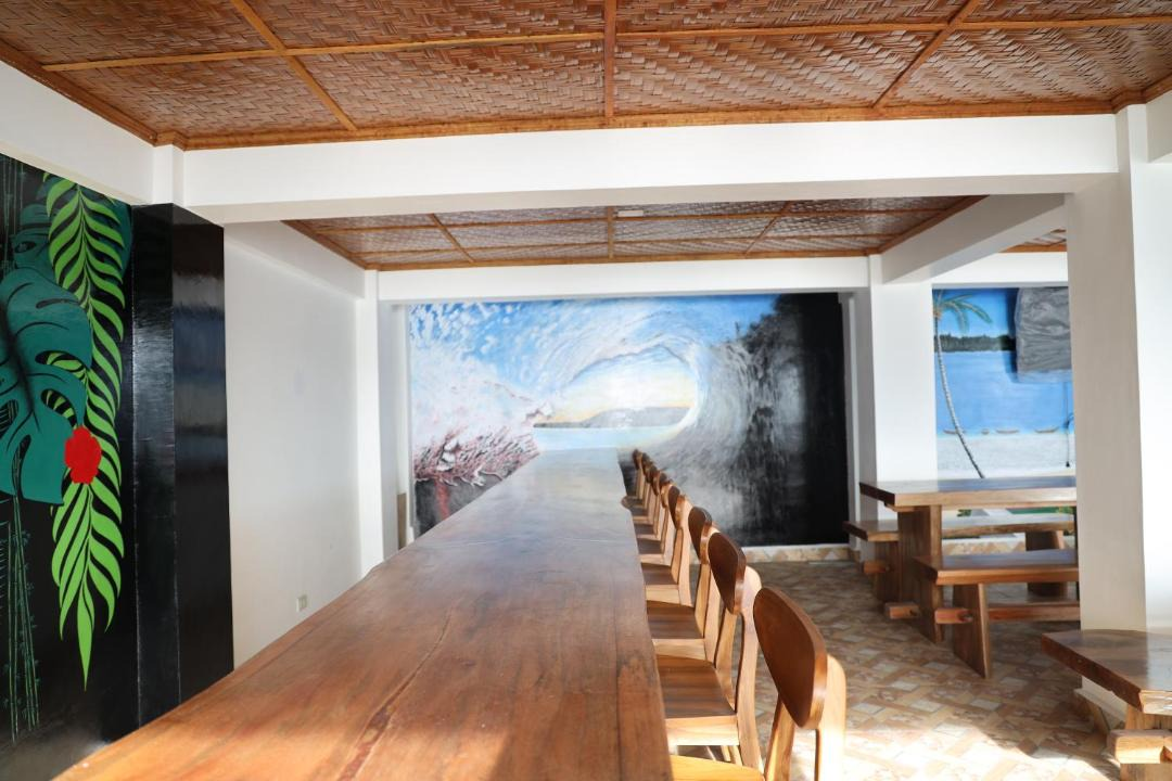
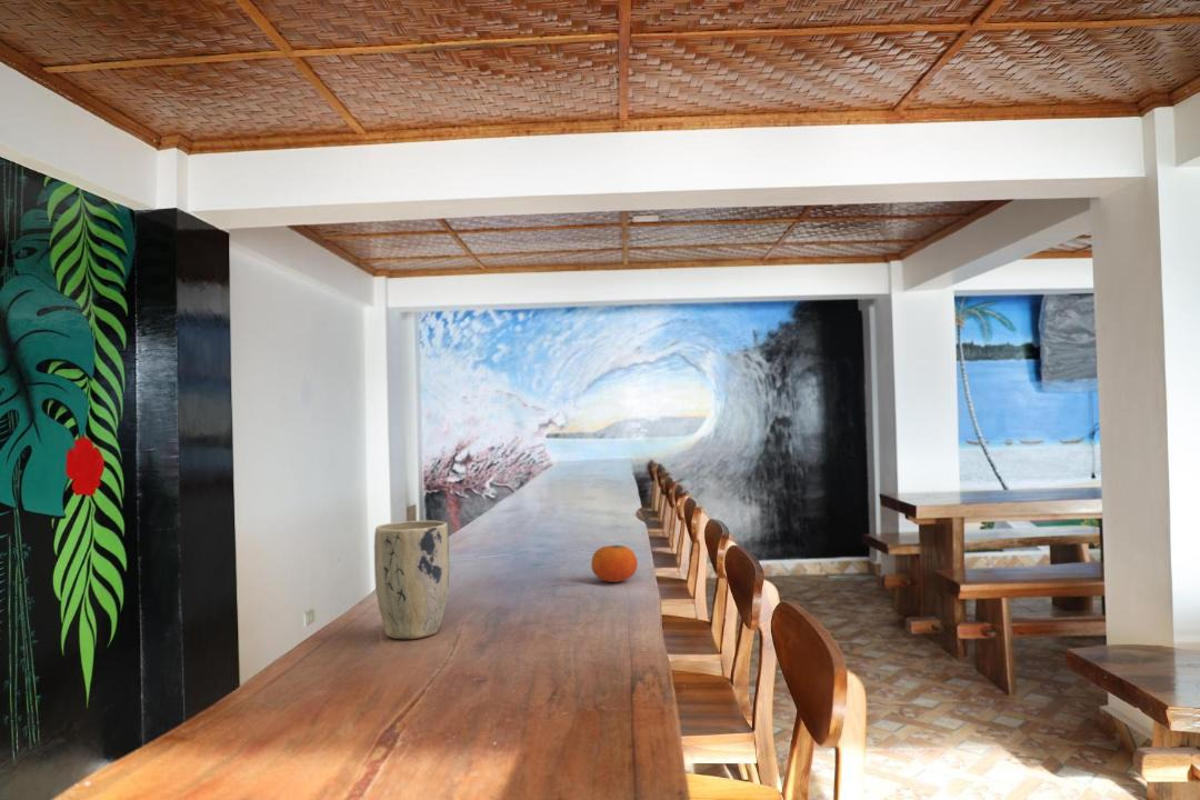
+ plant pot (412, 578)
+ fruit (614, 563)
